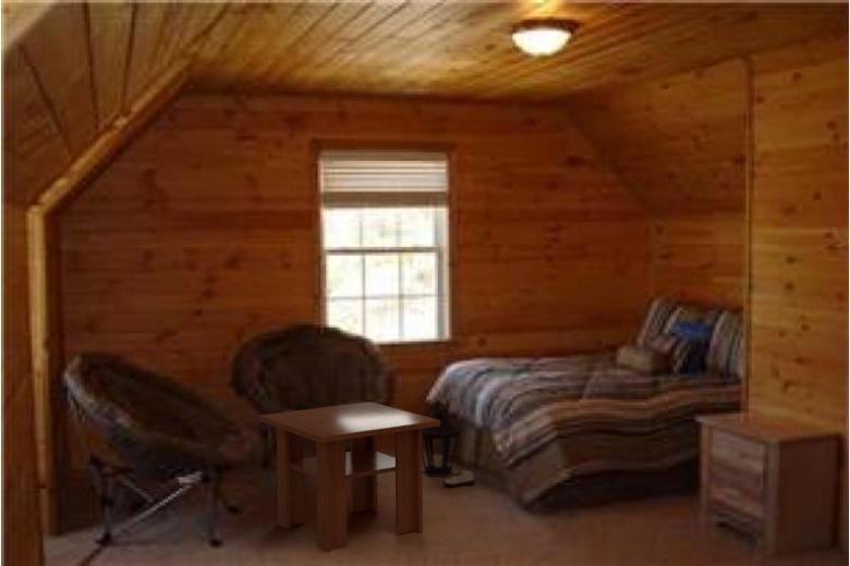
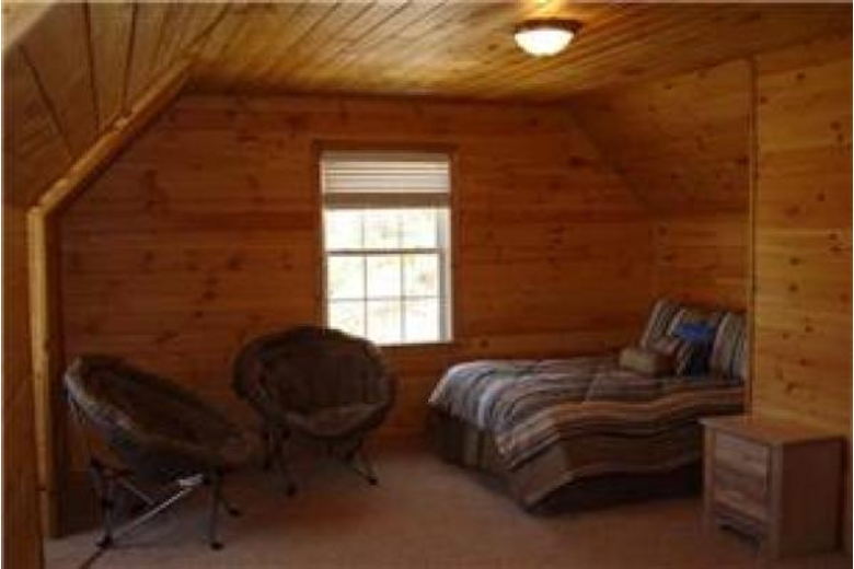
- shoe (458, 476)
- lantern (437, 436)
- coffee table (348, 472)
